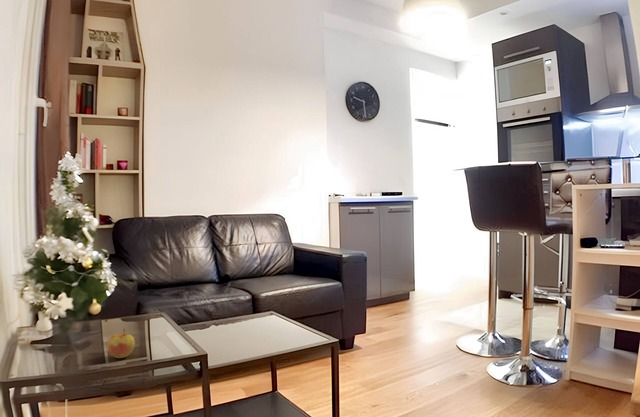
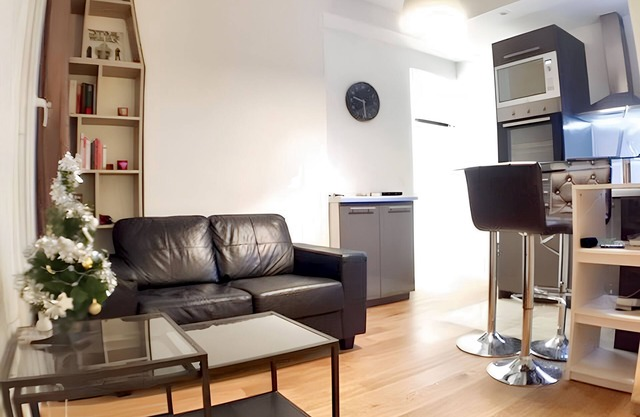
- apple (121, 342)
